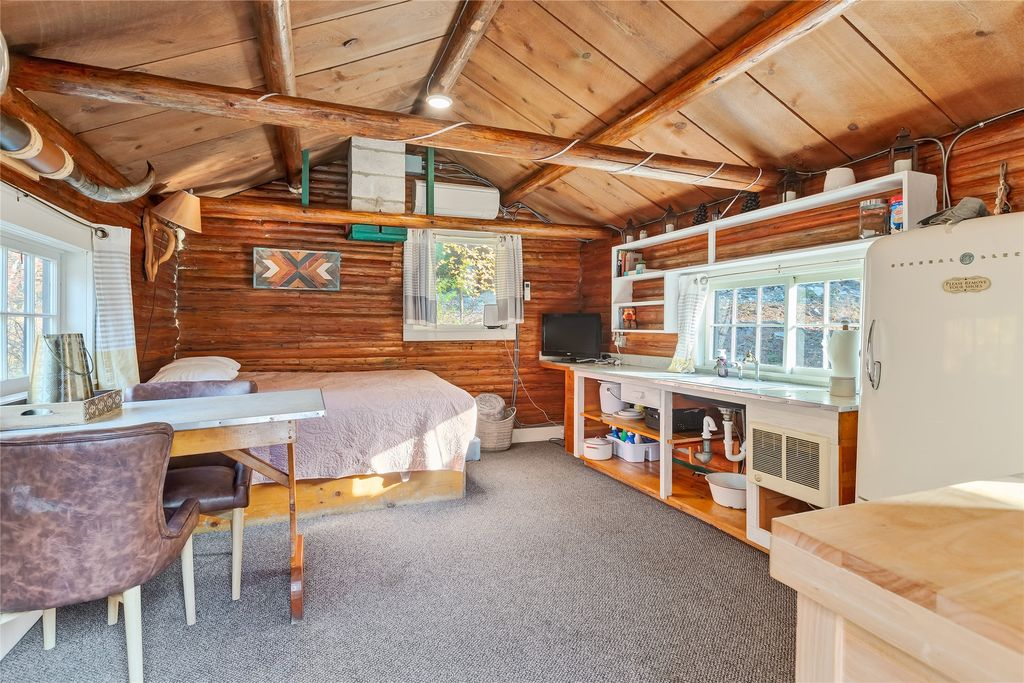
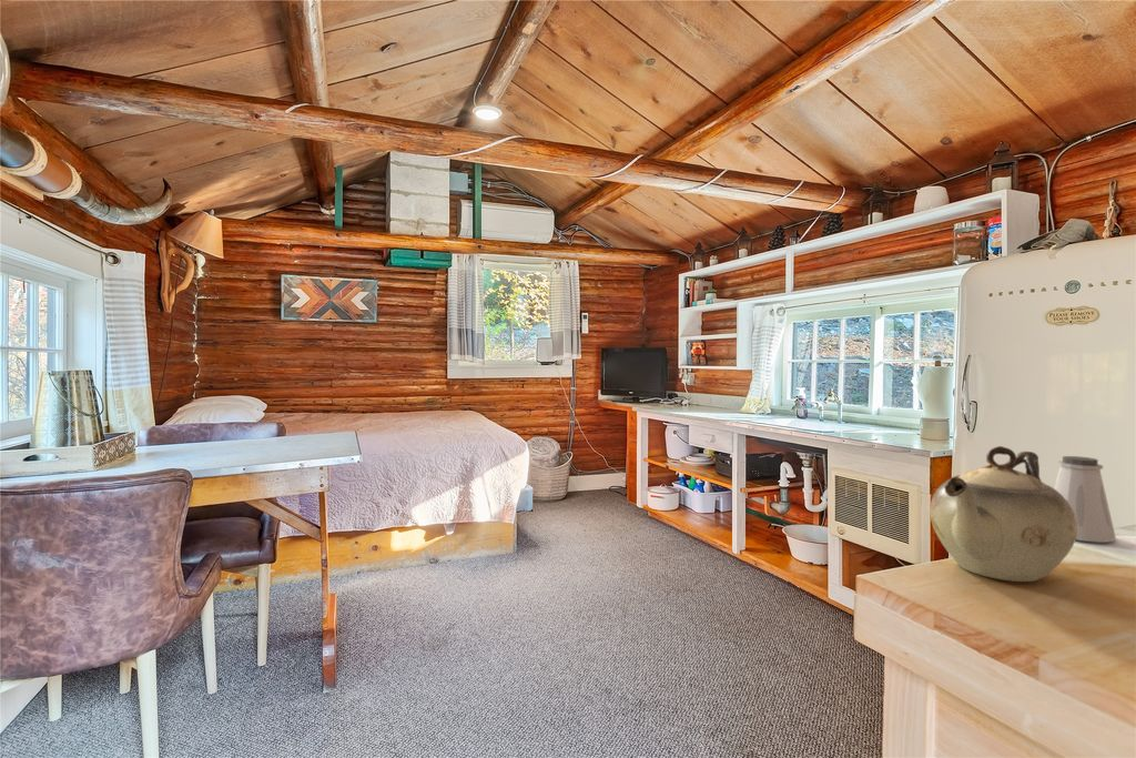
+ teapot (995, 509)
+ saltshaker (1078, 495)
